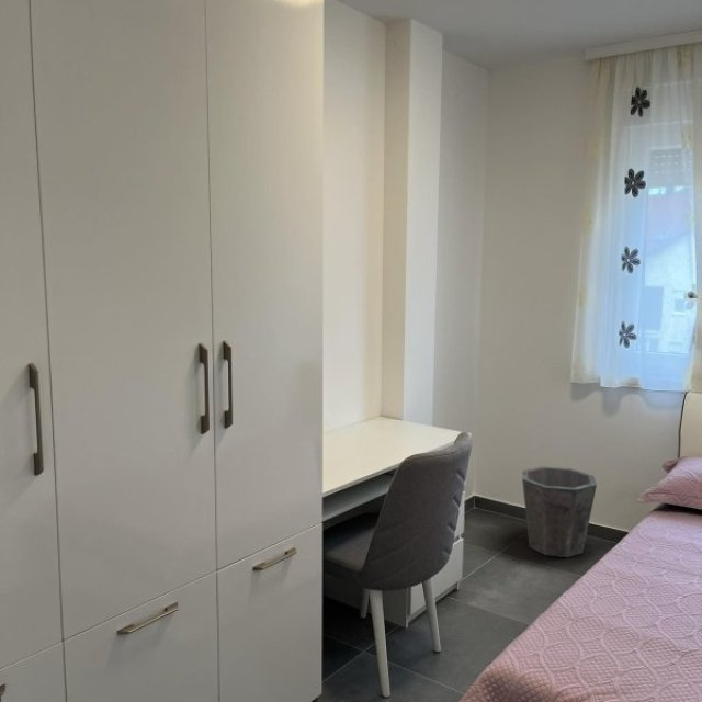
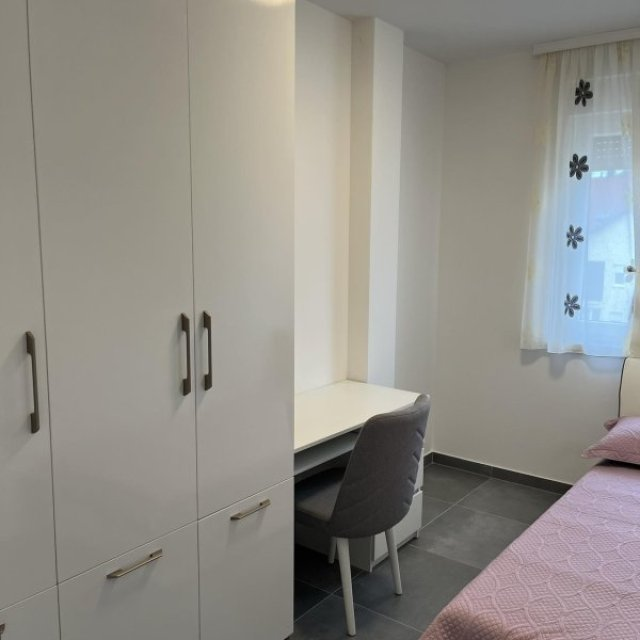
- waste bin (556, 511)
